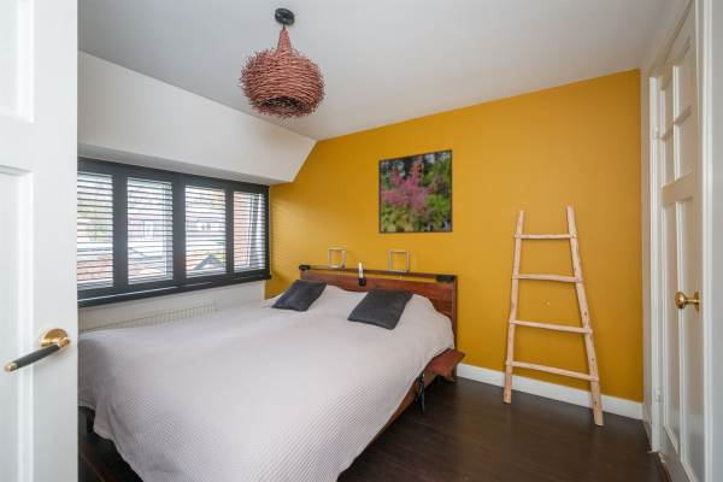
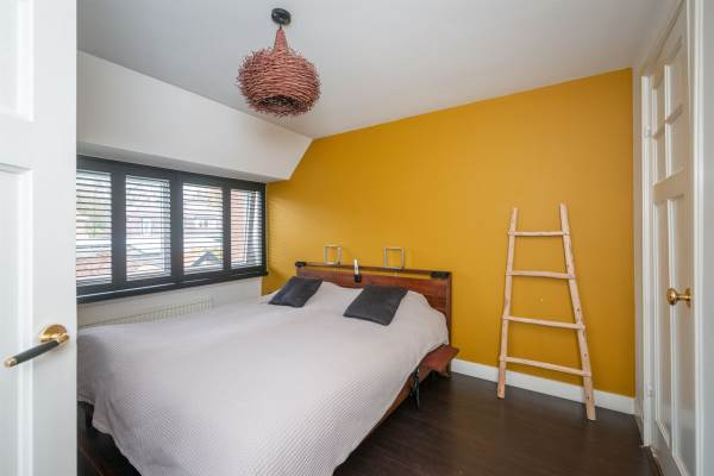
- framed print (412, 194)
